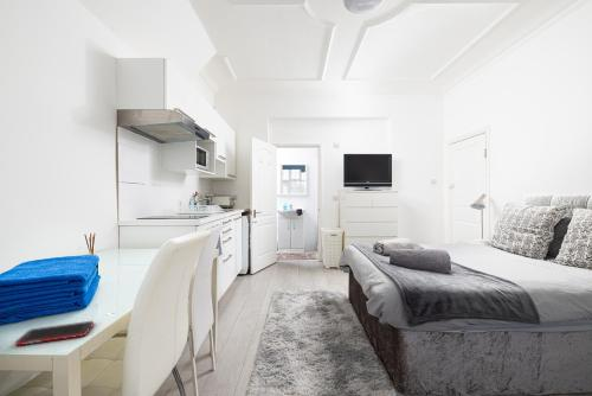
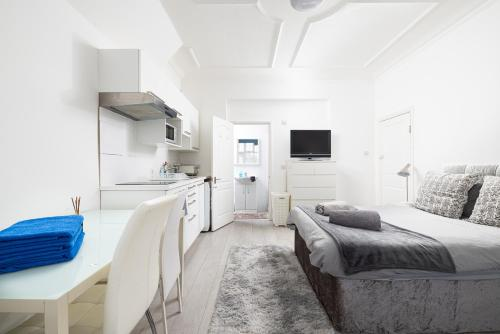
- cell phone (57, 332)
